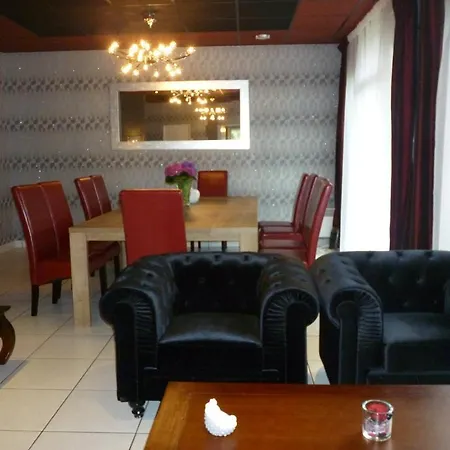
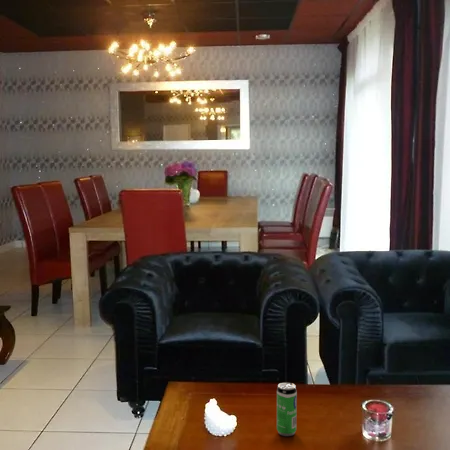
+ beverage can (286, 409)
